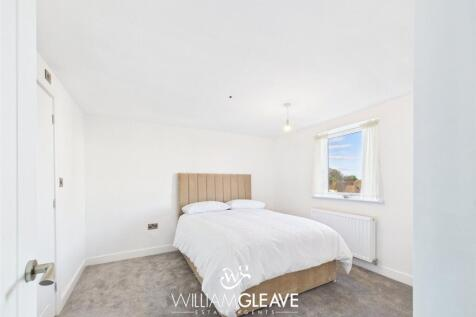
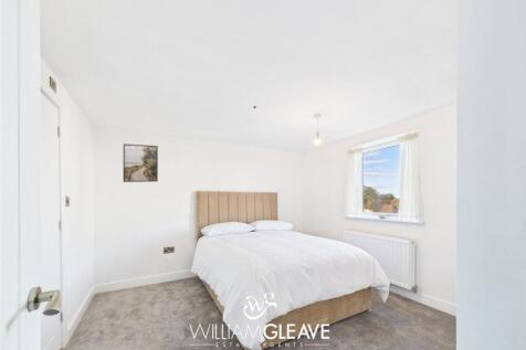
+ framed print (140, 163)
